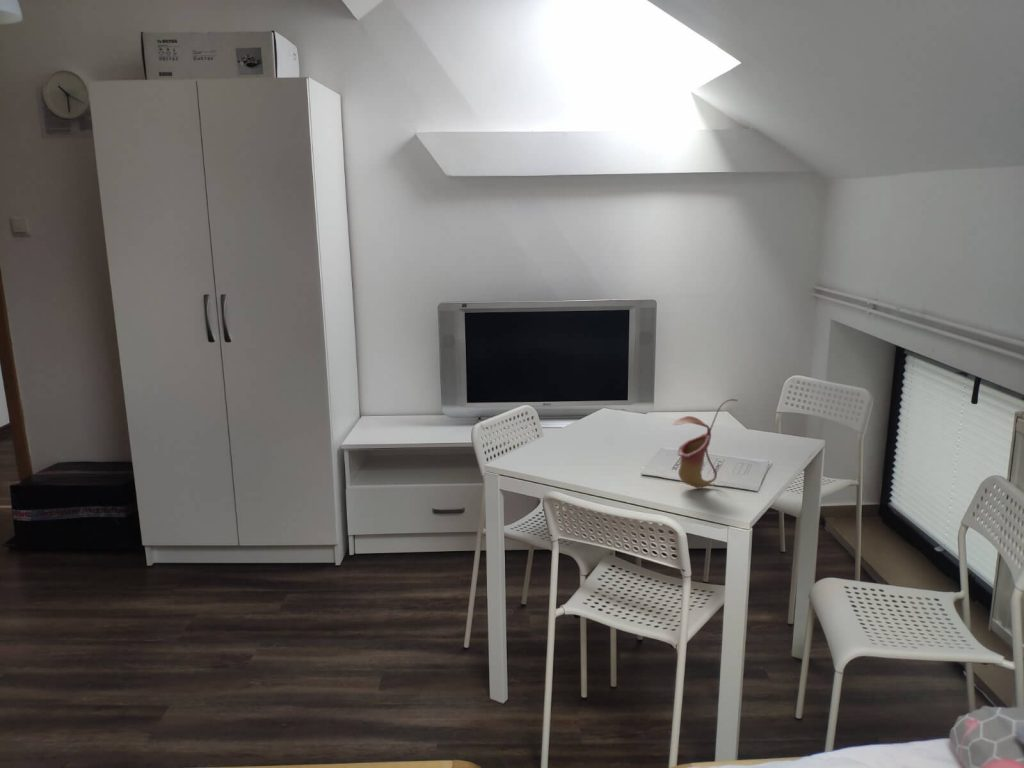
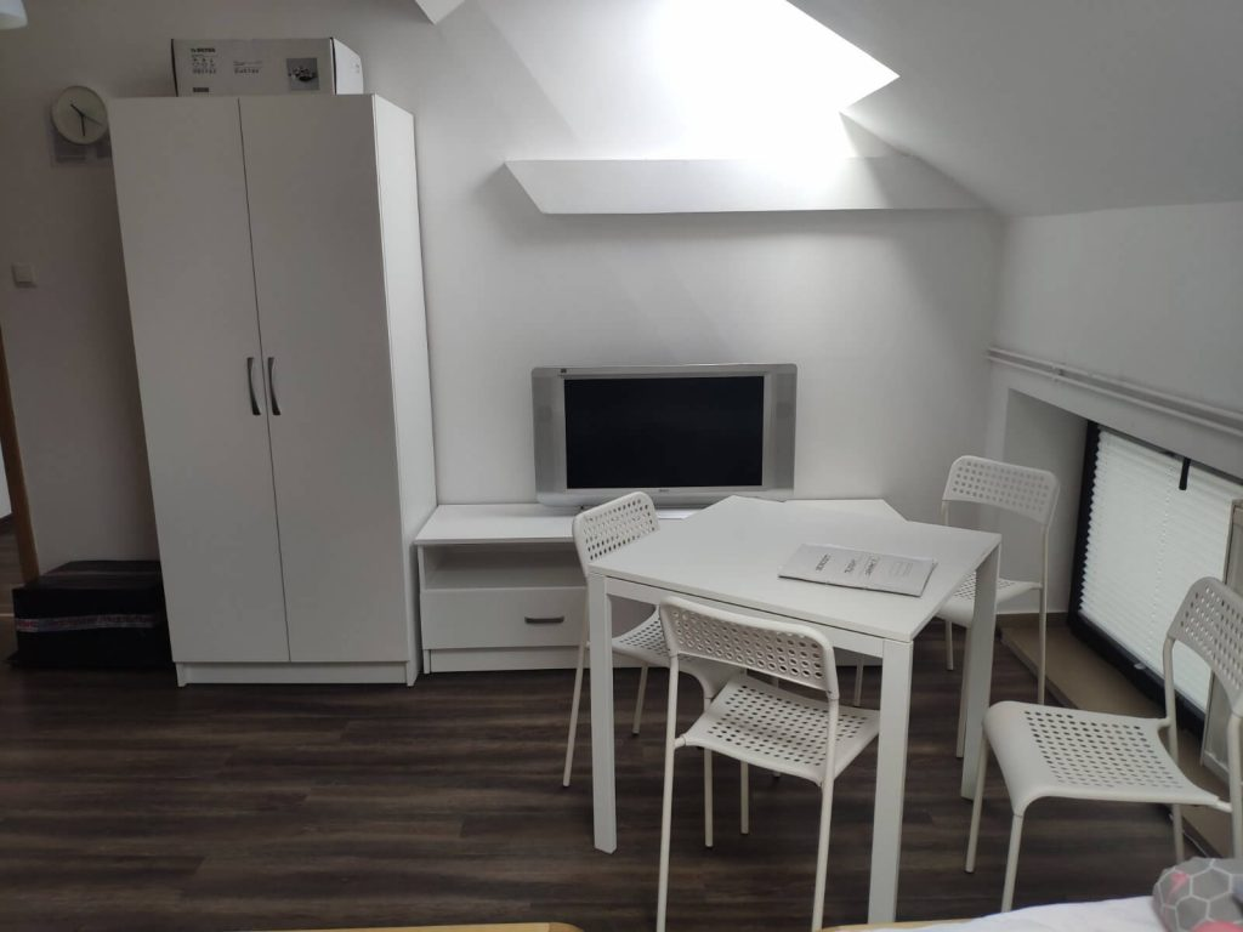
- pitcher plant (704, 444)
